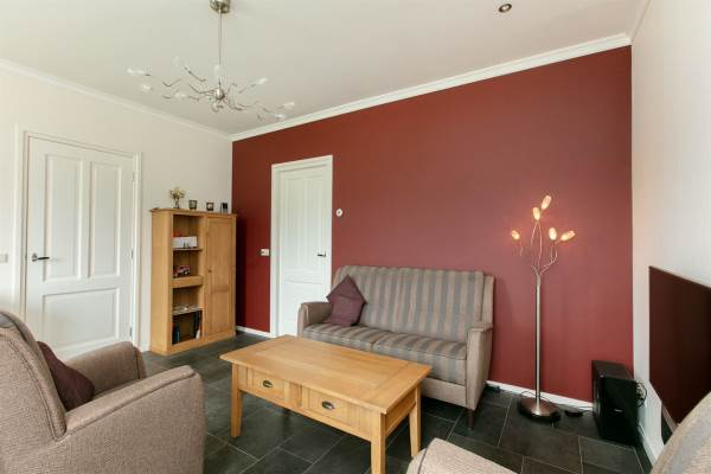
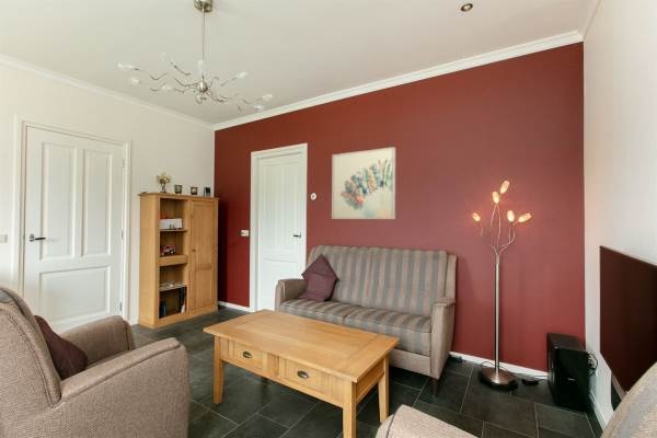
+ wall art (361, 185)
